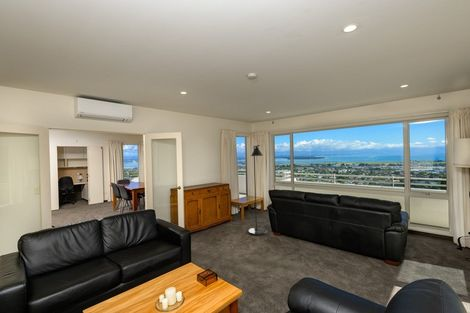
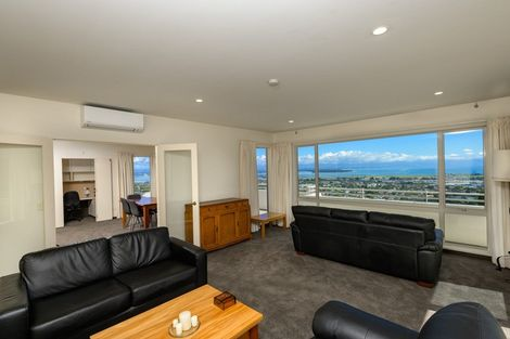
- floor lamp (255, 189)
